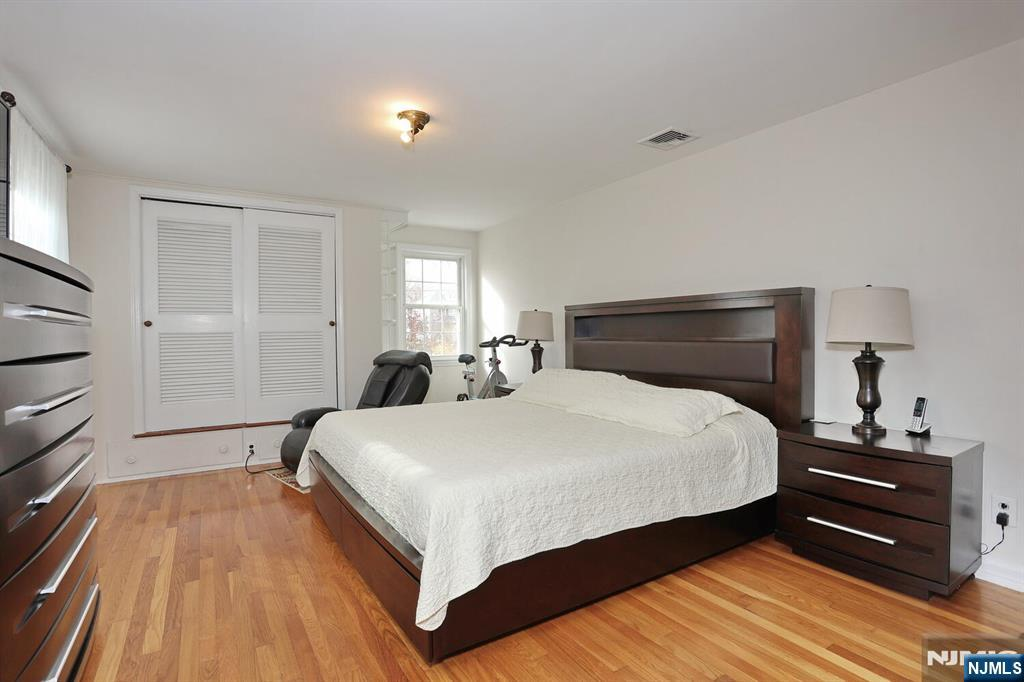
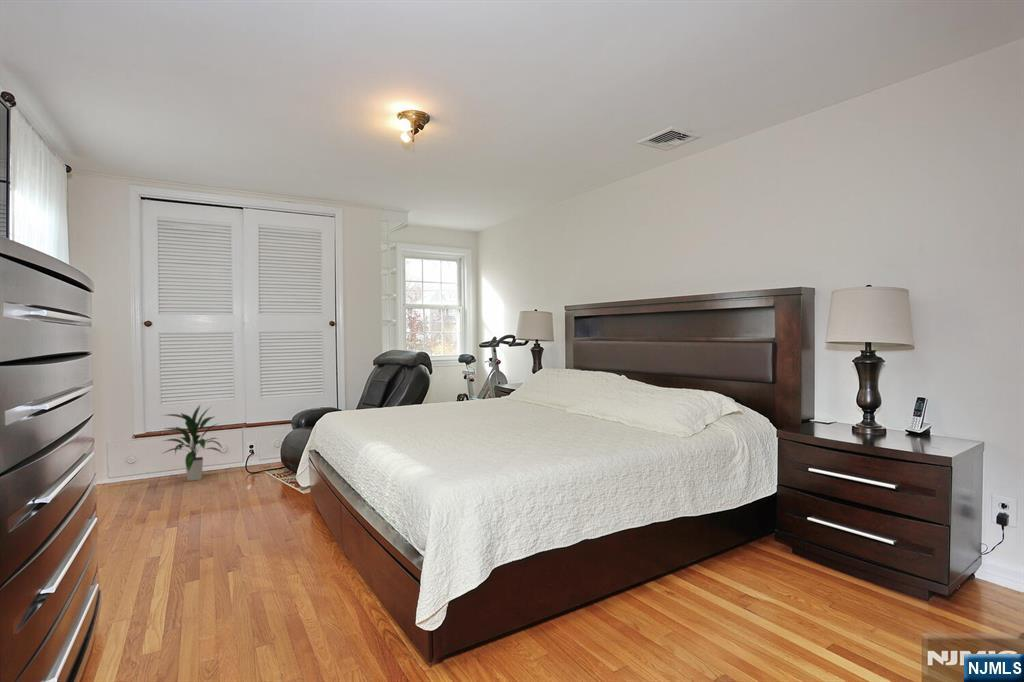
+ indoor plant (192, 442)
